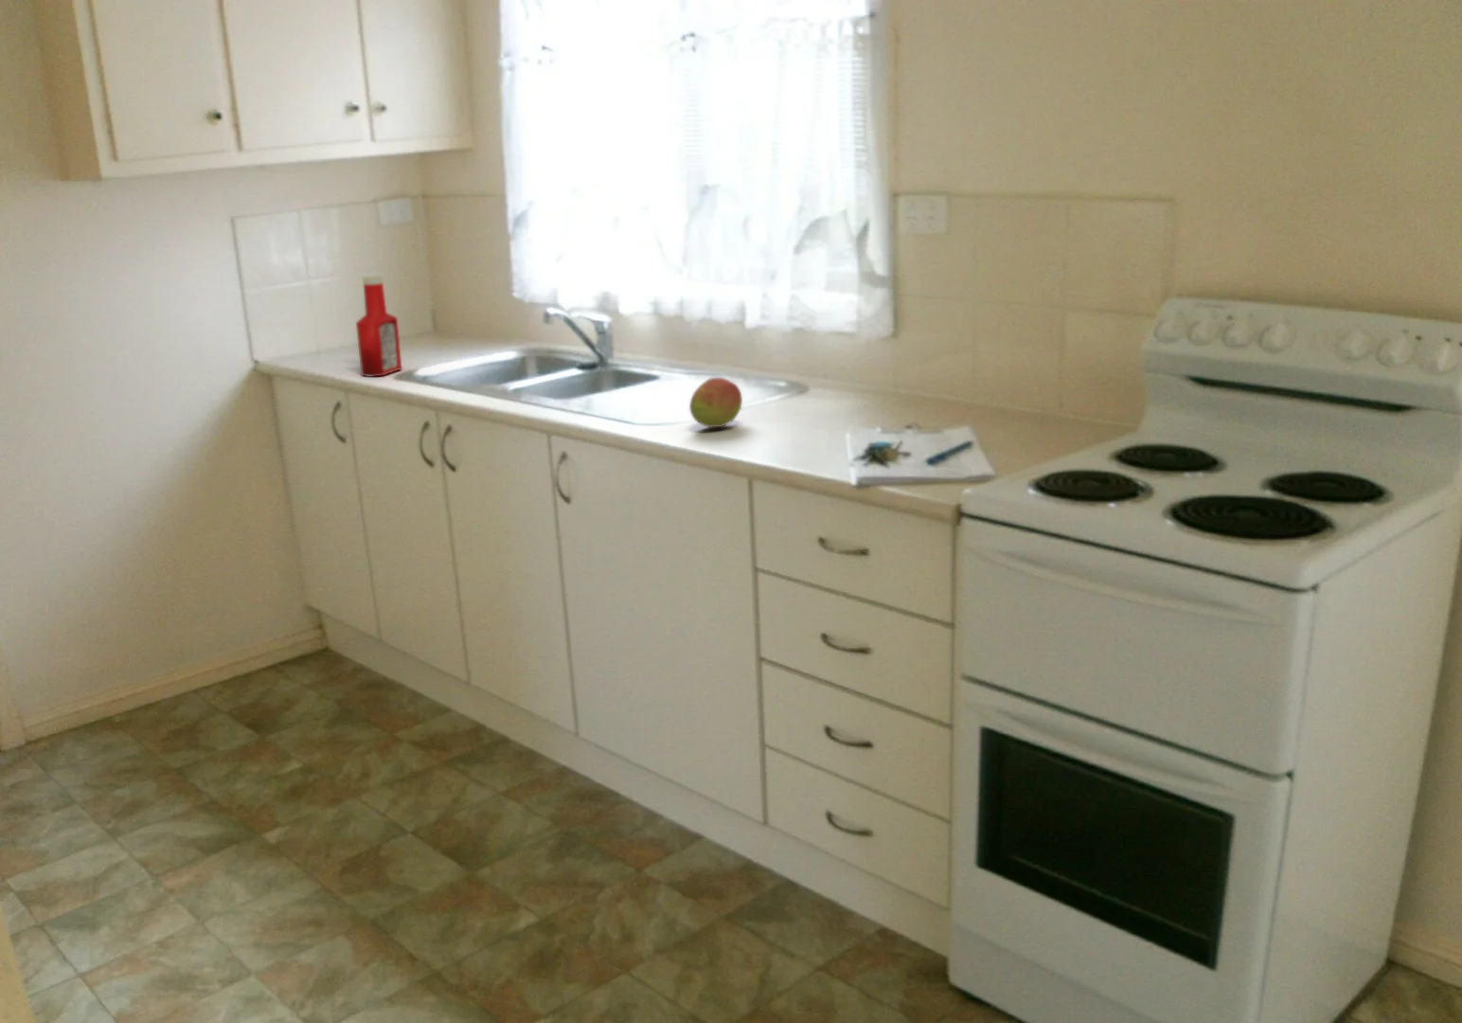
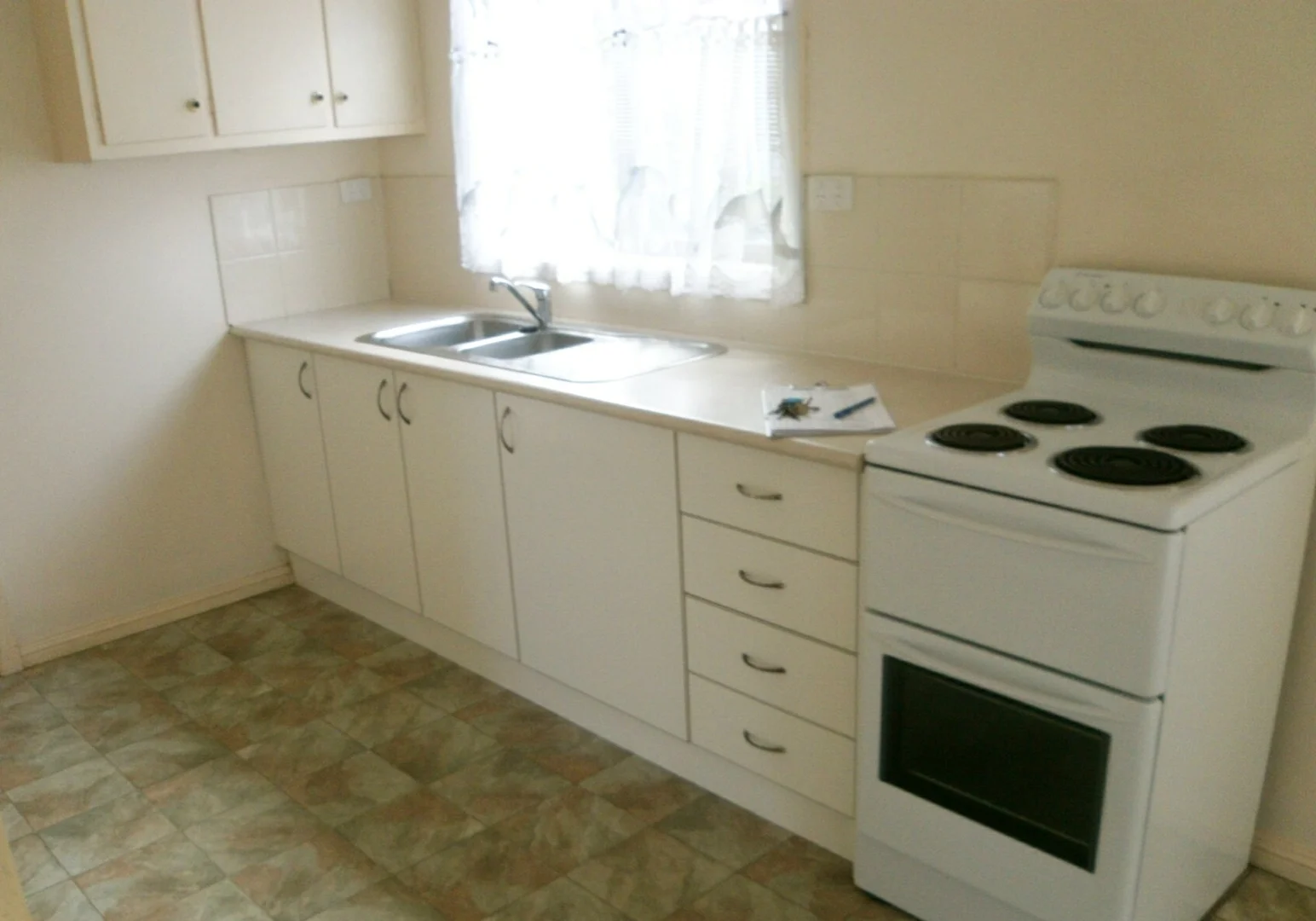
- soap bottle (377, 325)
- fruit (715, 402)
